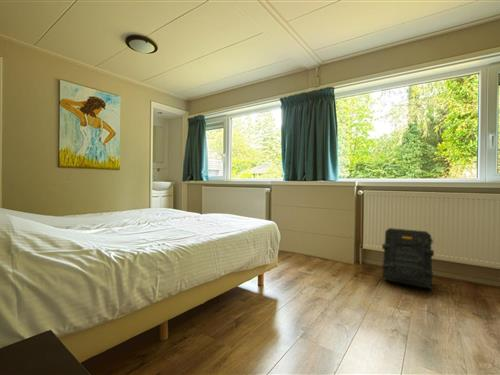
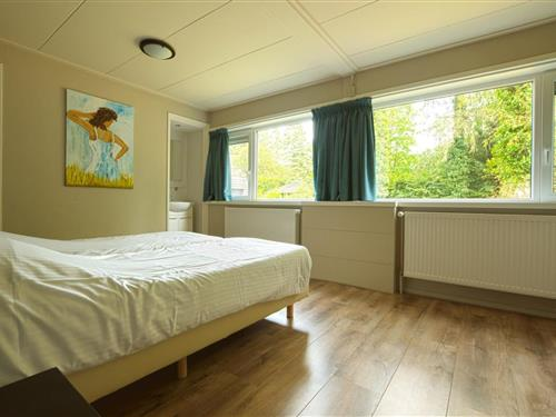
- backpack (407, 255)
